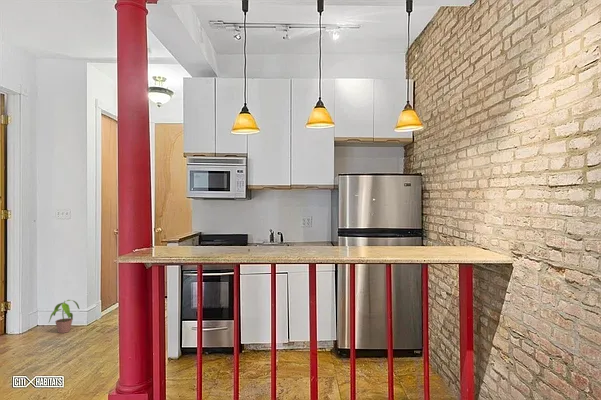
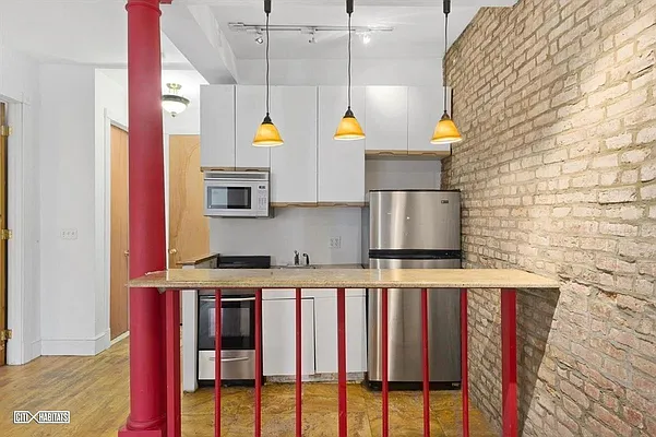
- potted plant (63, 316)
